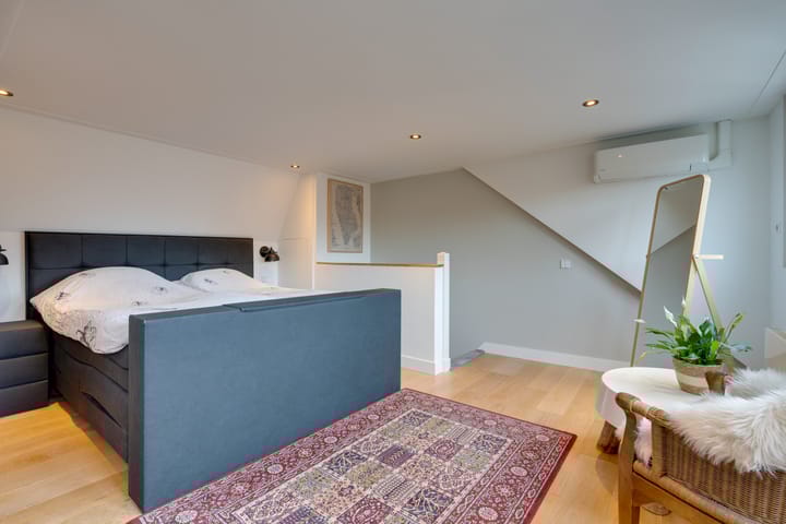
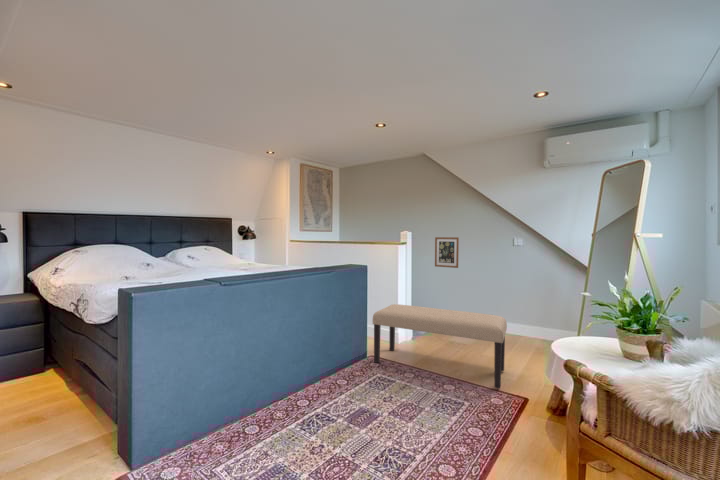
+ wall art (446, 252)
+ bench (437, 333)
